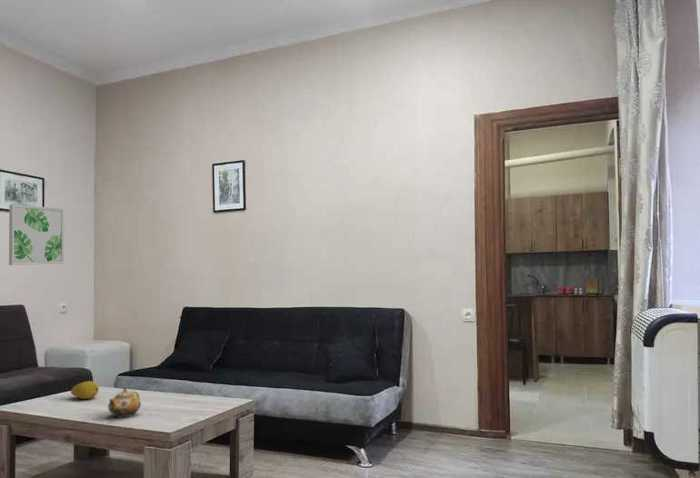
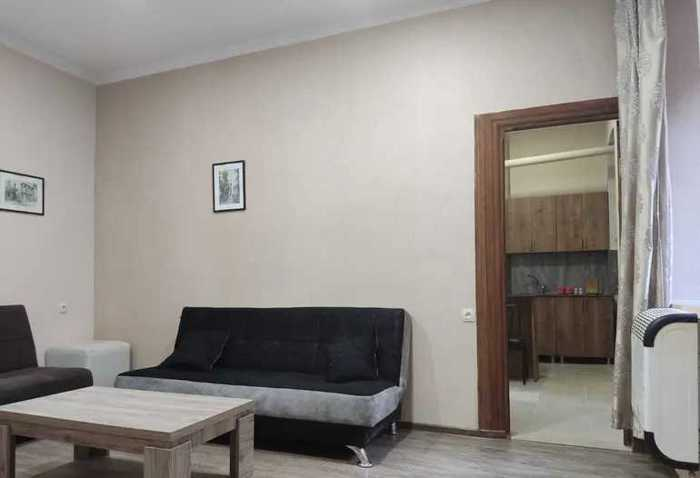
- fruit (84, 389)
- teapot (124, 401)
- wall art (38, 235)
